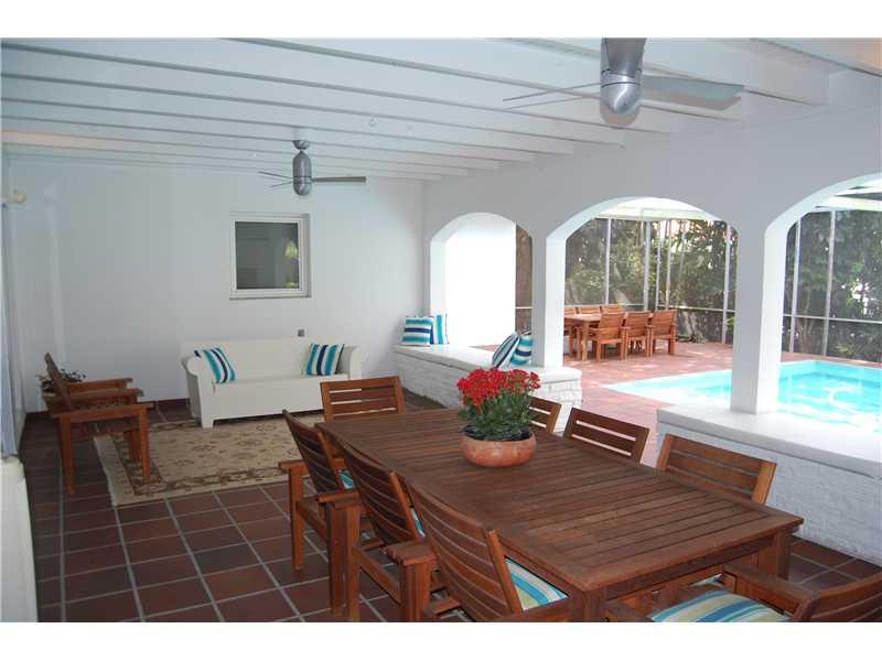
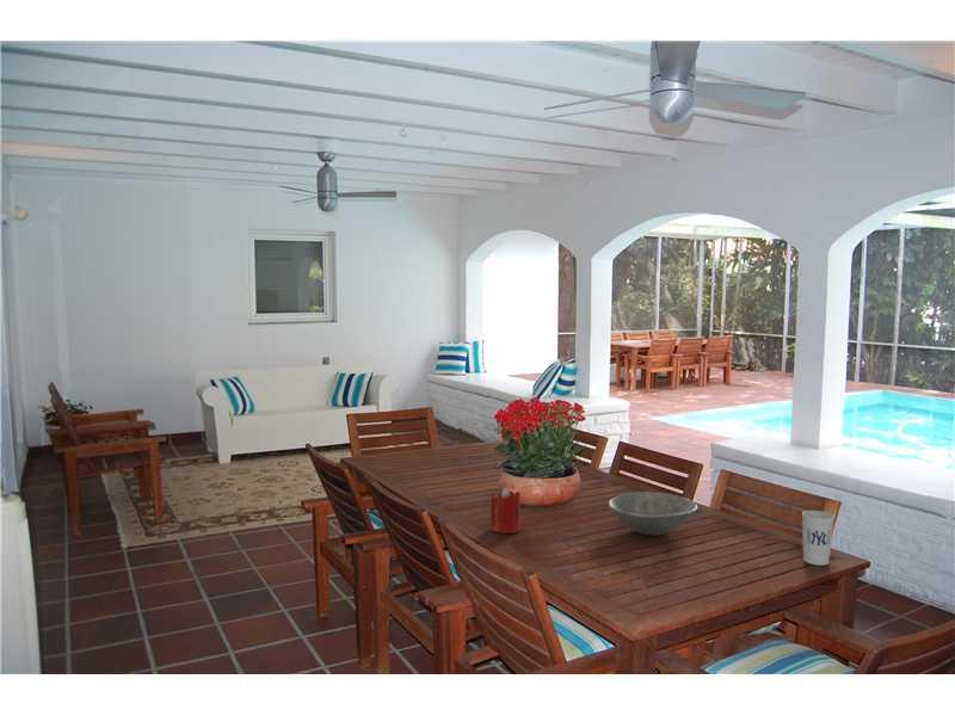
+ bowl (652, 517)
+ candle (505, 508)
+ cup (817, 537)
